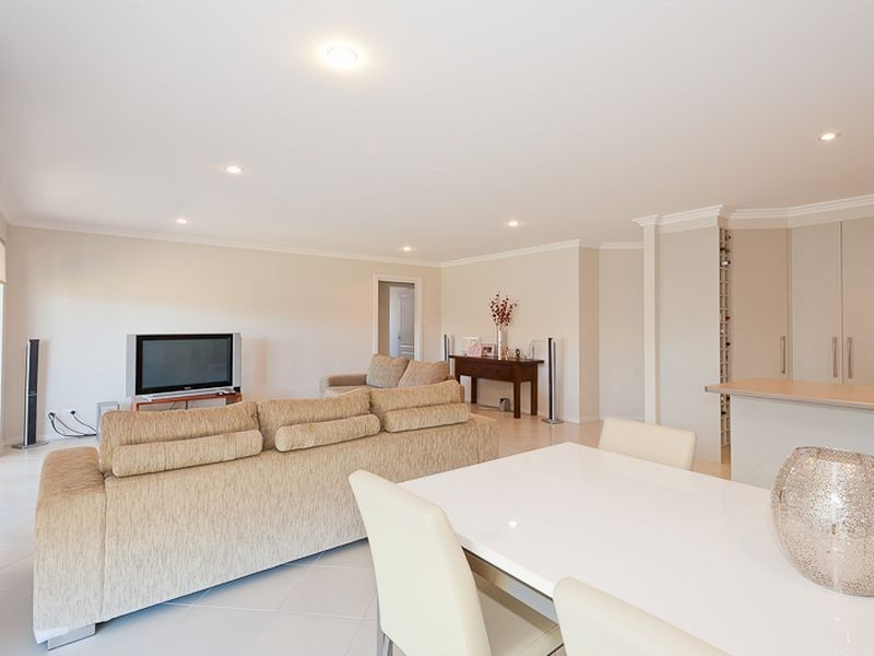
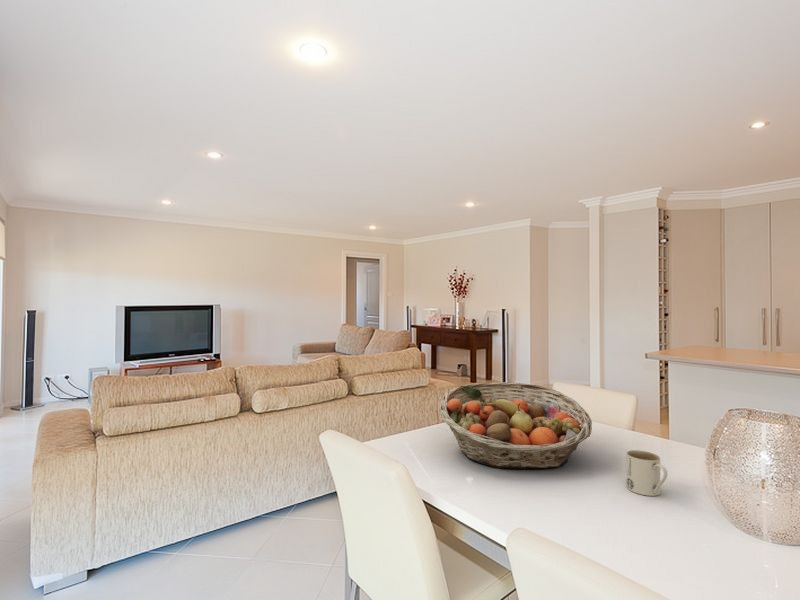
+ fruit basket (512, 421)
+ mug (648, 474)
